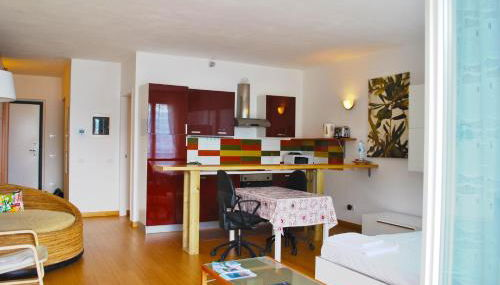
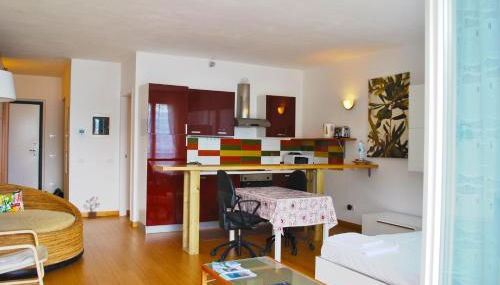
+ potted plant (91, 207)
